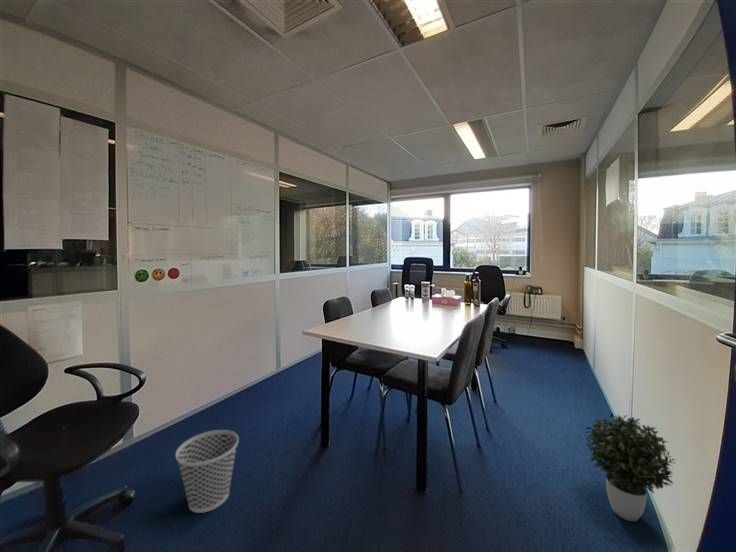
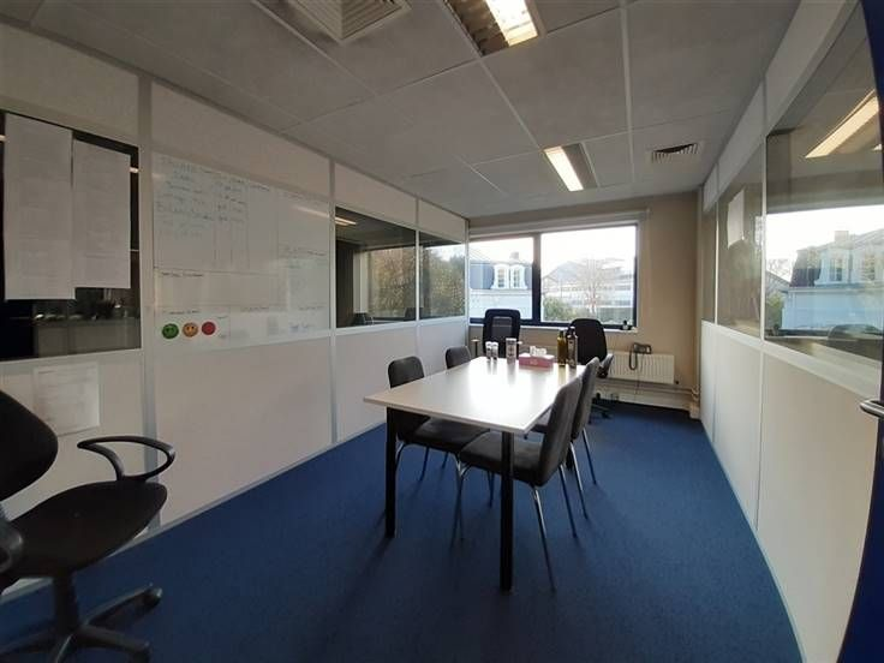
- potted plant (626, 466)
- wastebasket (208, 471)
